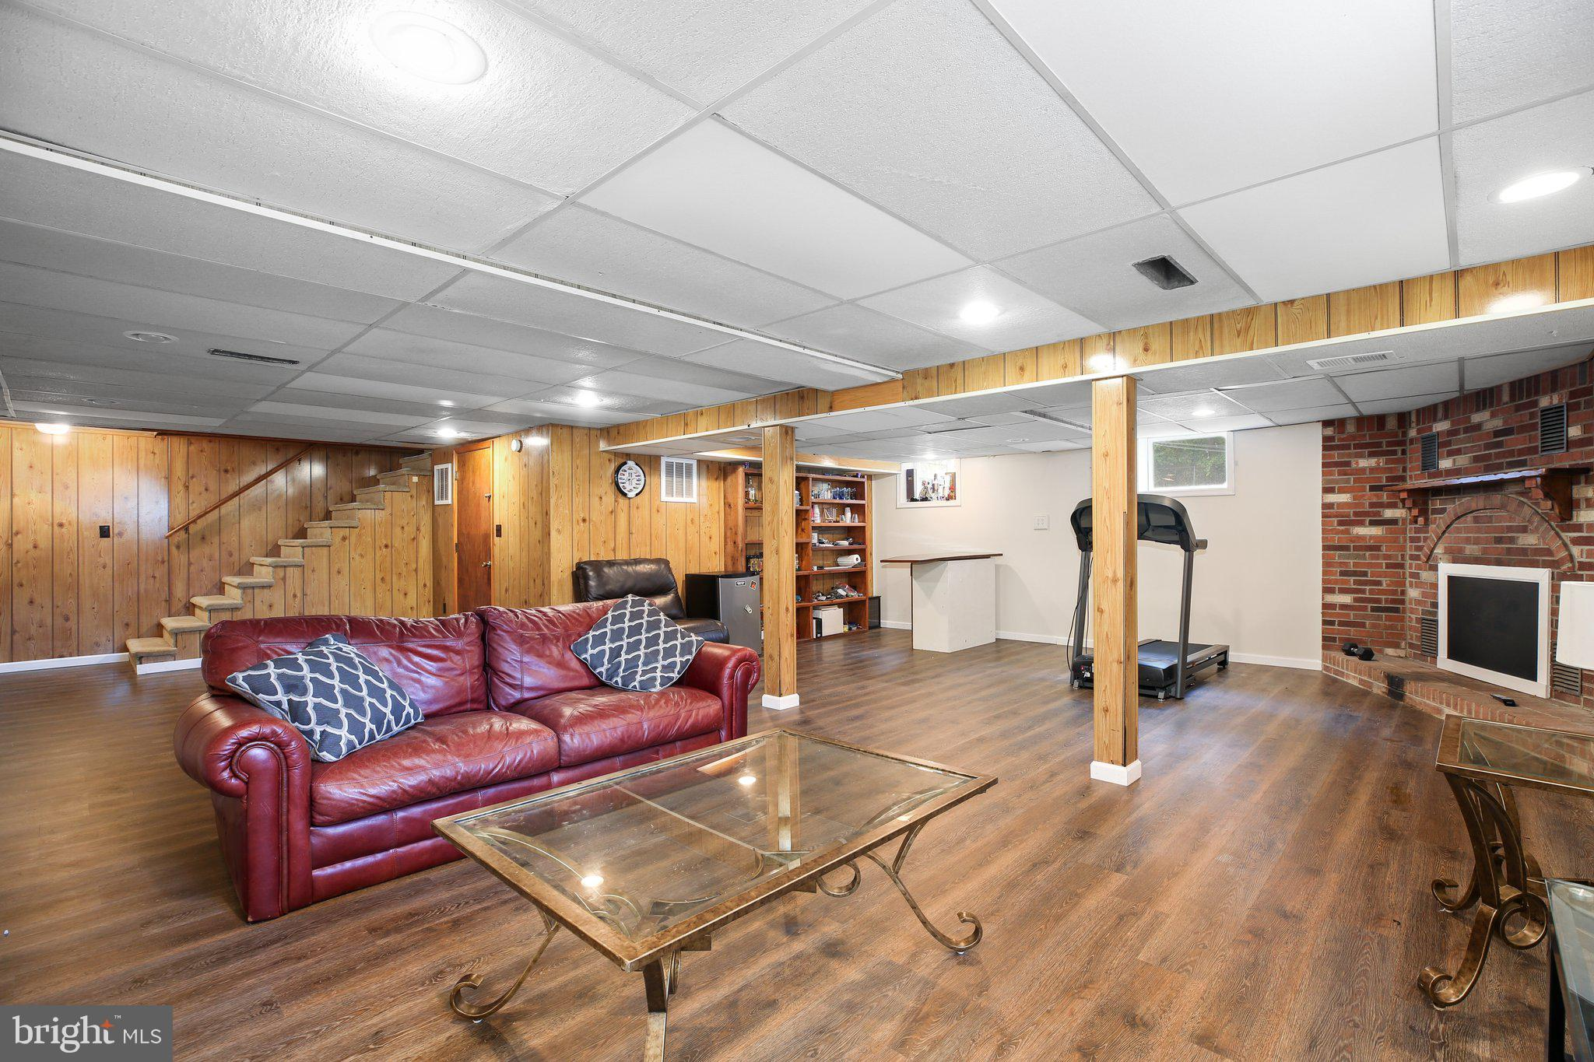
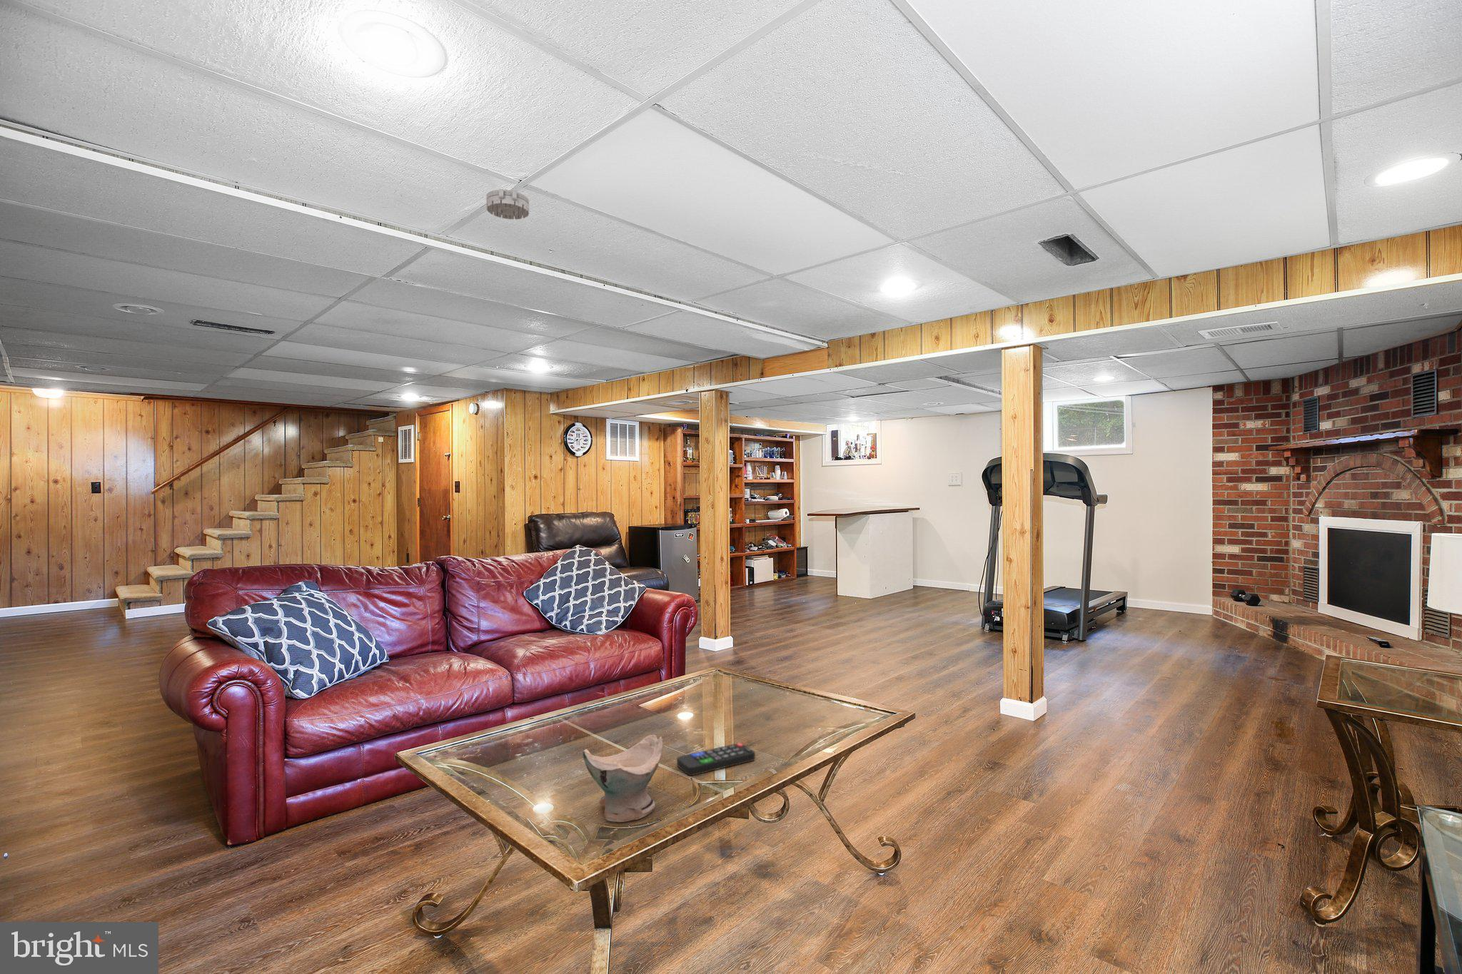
+ smoke detector (508, 203)
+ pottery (624, 777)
+ remote control (716, 758)
